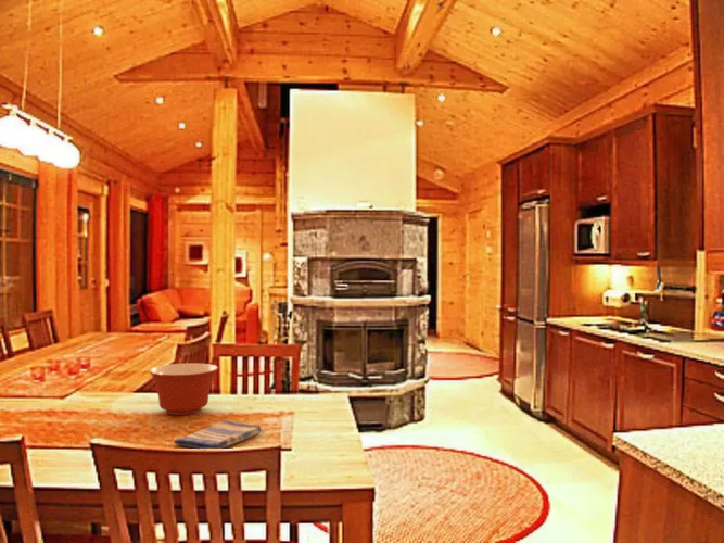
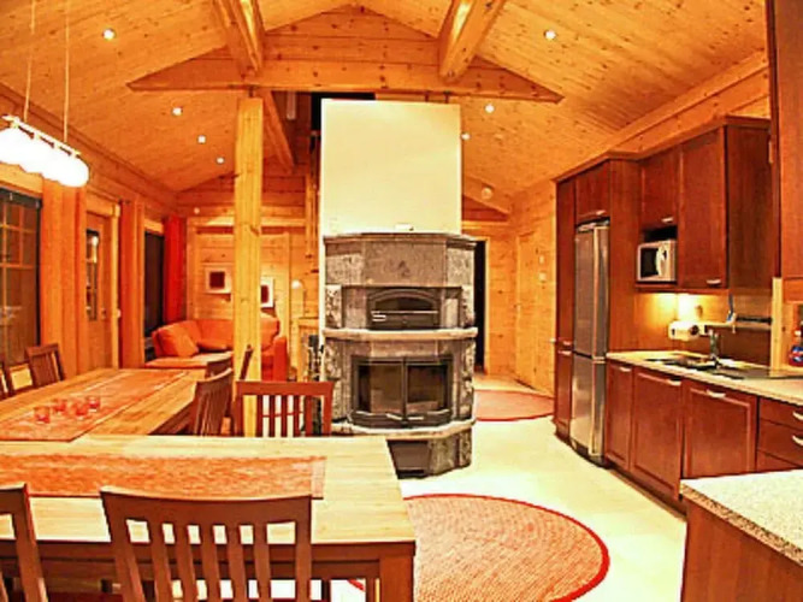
- mixing bowl (183, 389)
- dish towel (219, 434)
